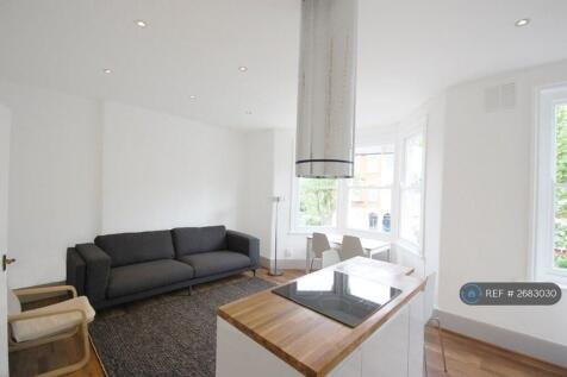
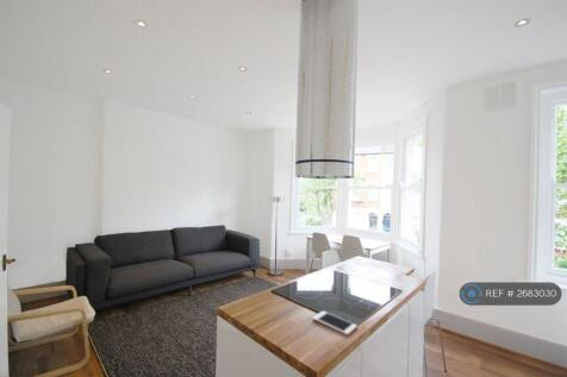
+ cell phone (334, 321)
